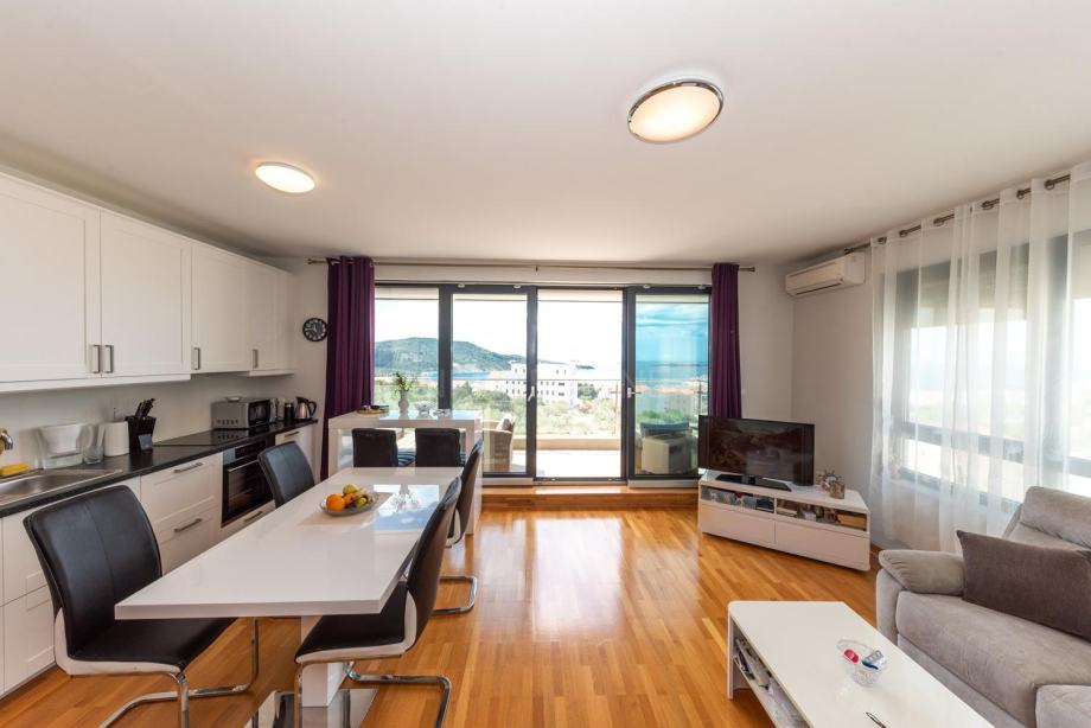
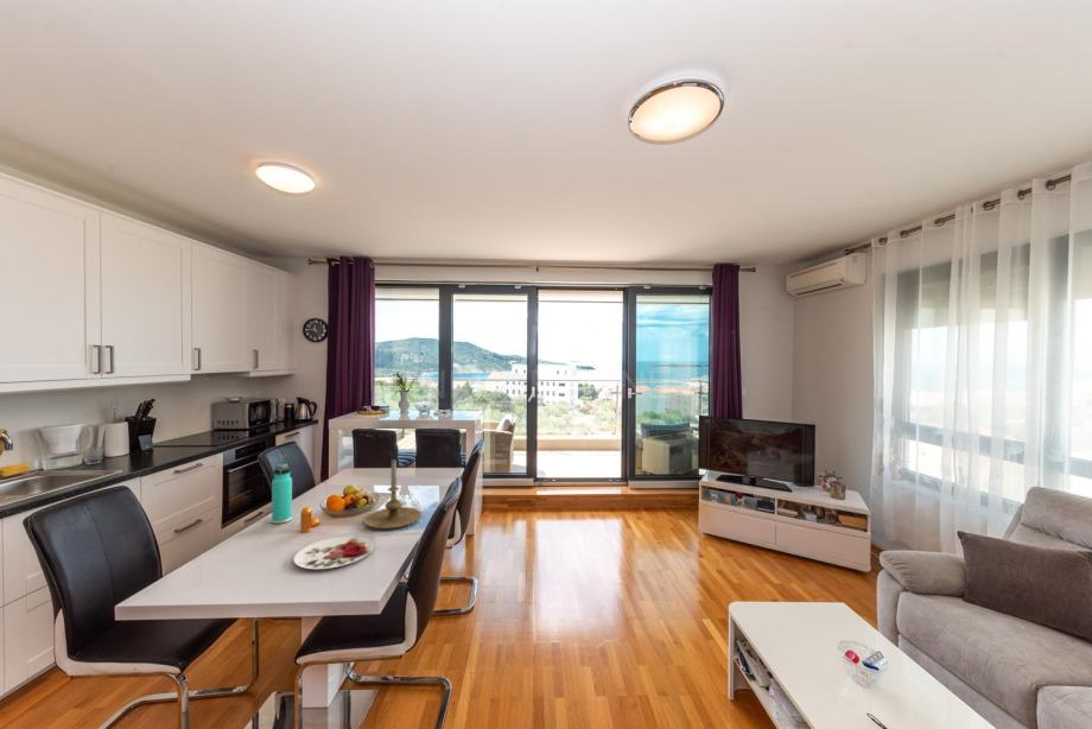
+ candle holder (393, 489)
+ plate (335, 550)
+ thermos bottle (281, 492)
+ pepper shaker (310, 515)
